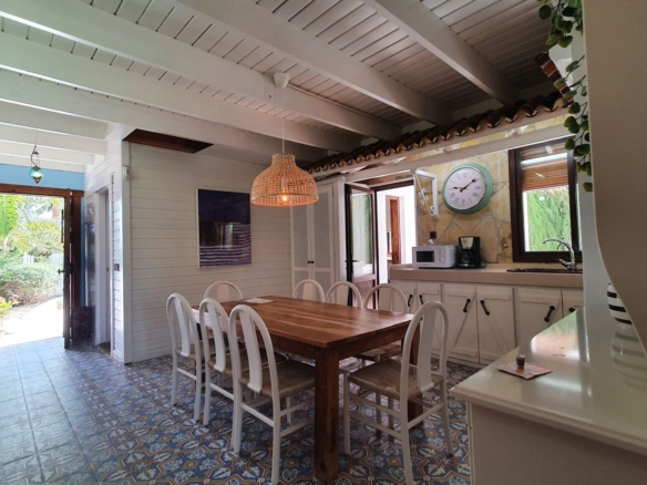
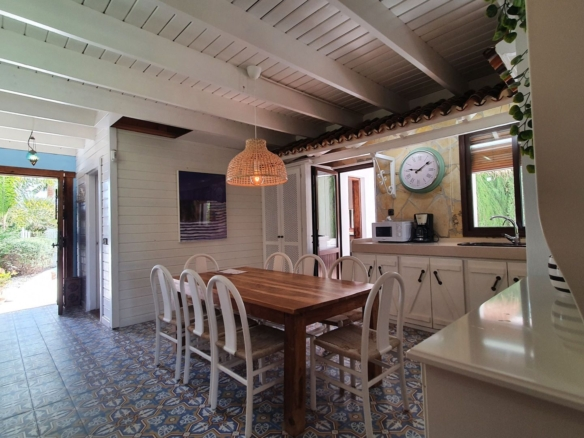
- cup (522, 363)
